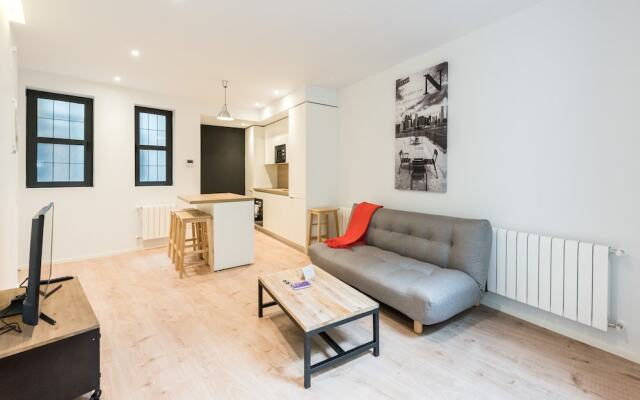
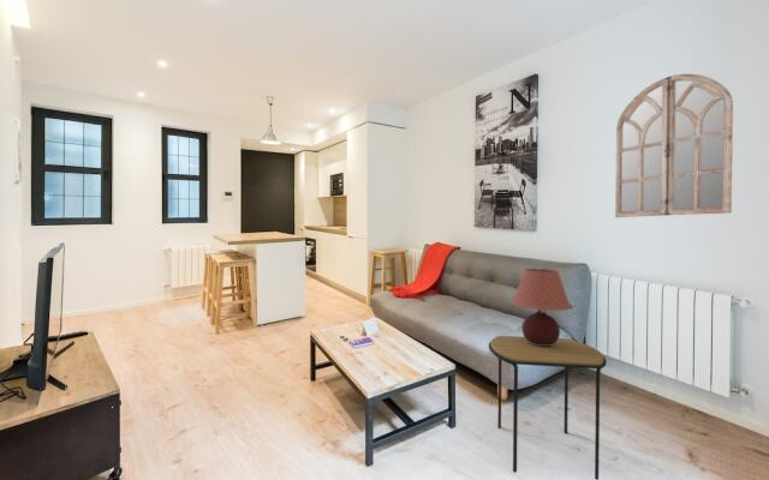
+ side table (565, 398)
+ home mirror (667, 145)
+ table lamp (541, 306)
